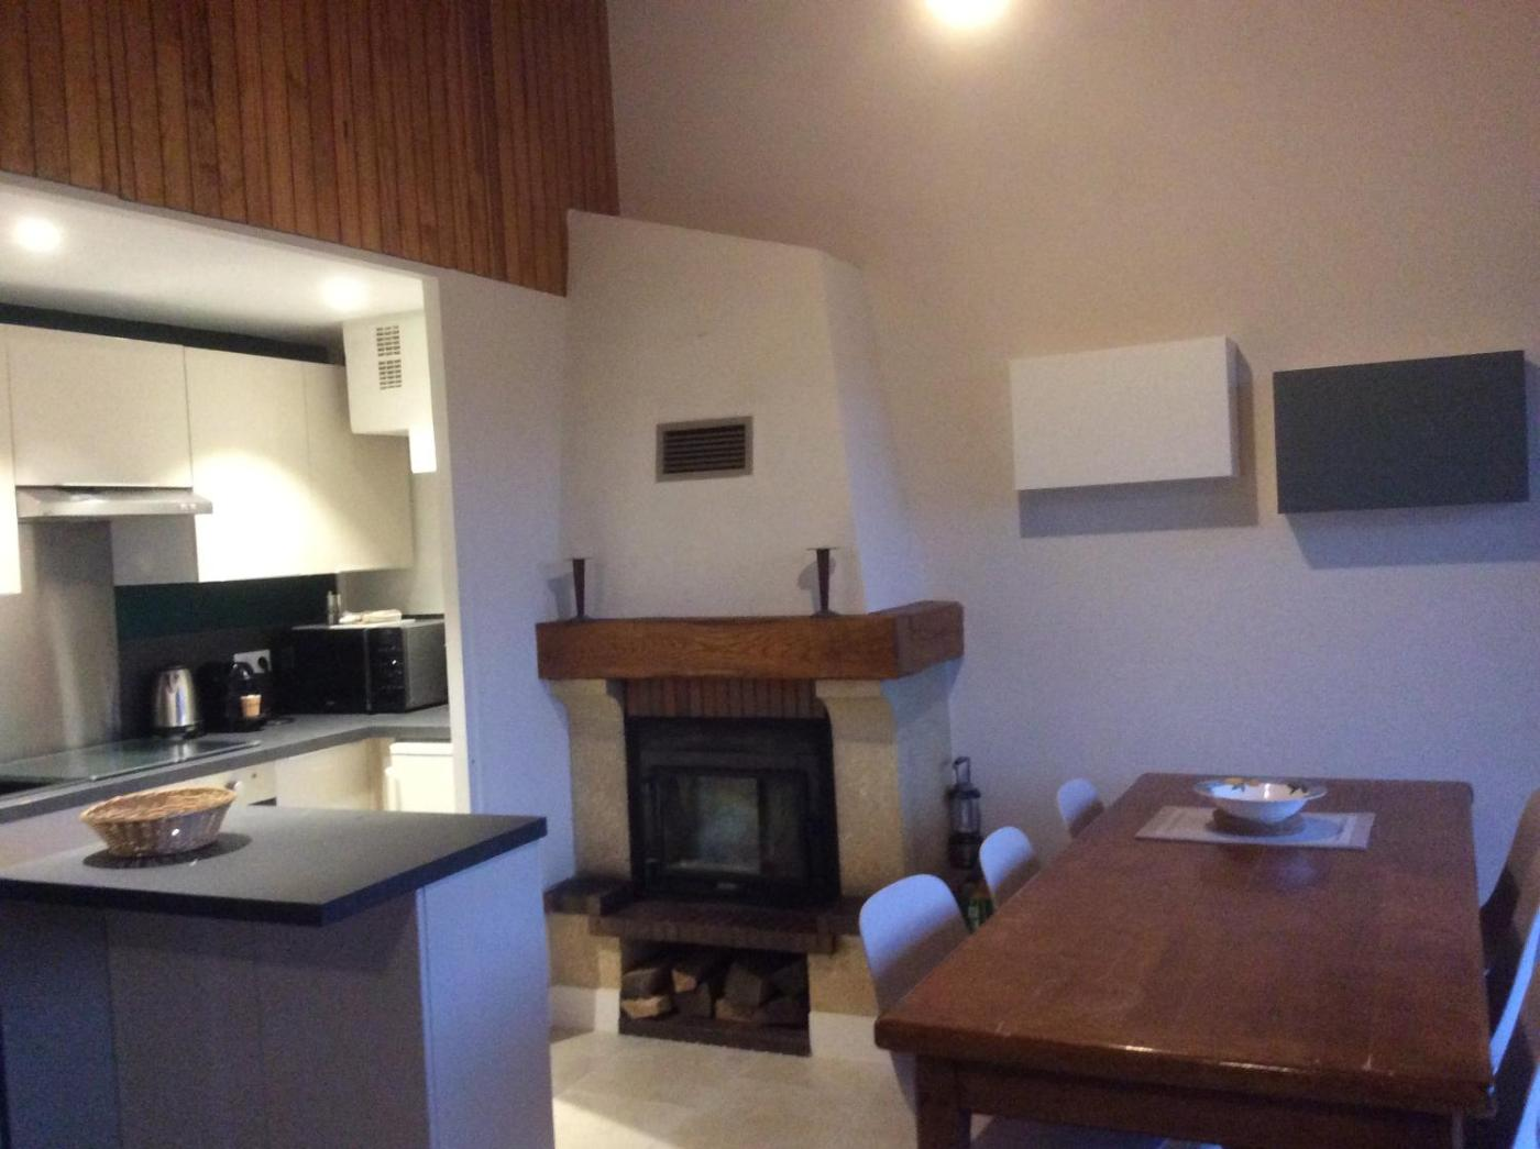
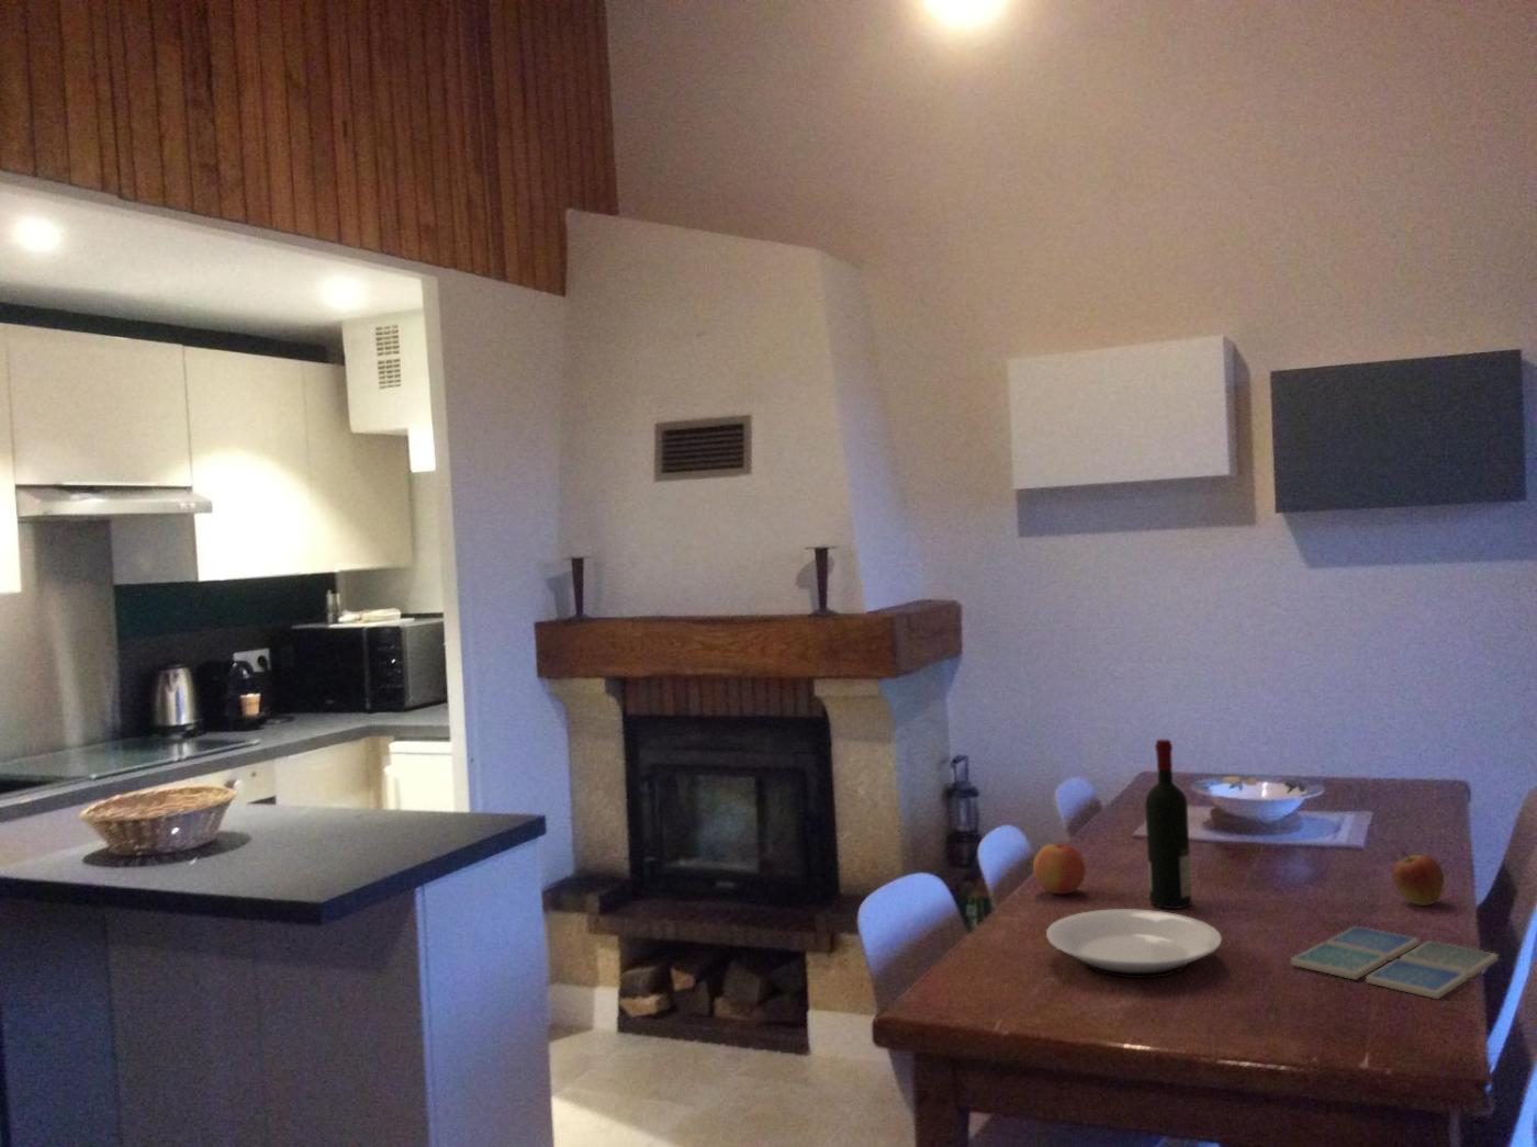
+ apple (1060, 866)
+ plate (1132, 946)
+ drink coaster (1394, 958)
+ alcohol (1167, 820)
+ apple (1418, 876)
